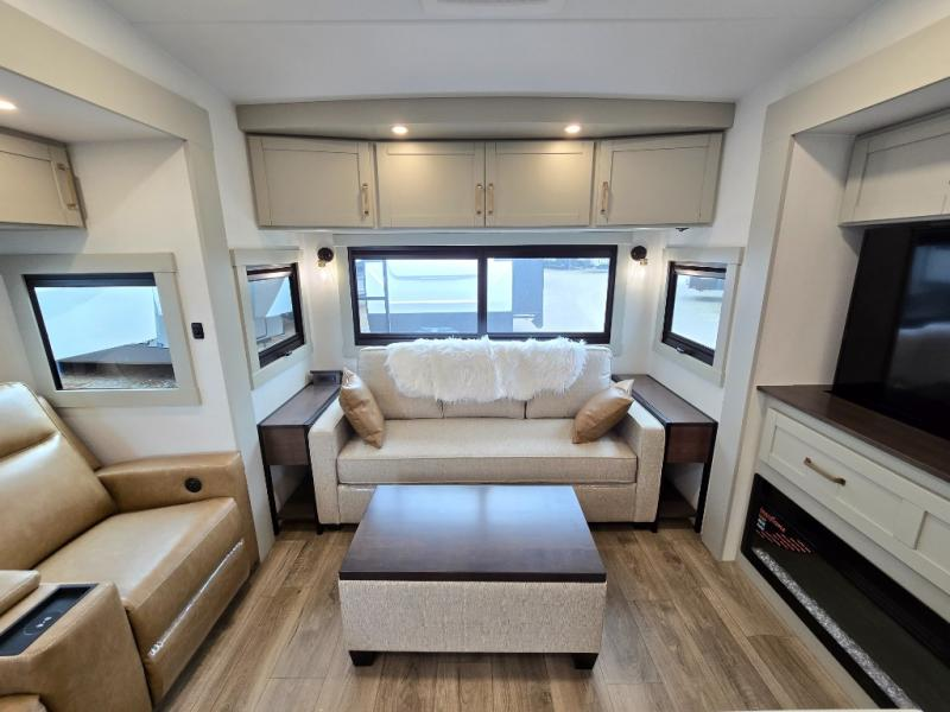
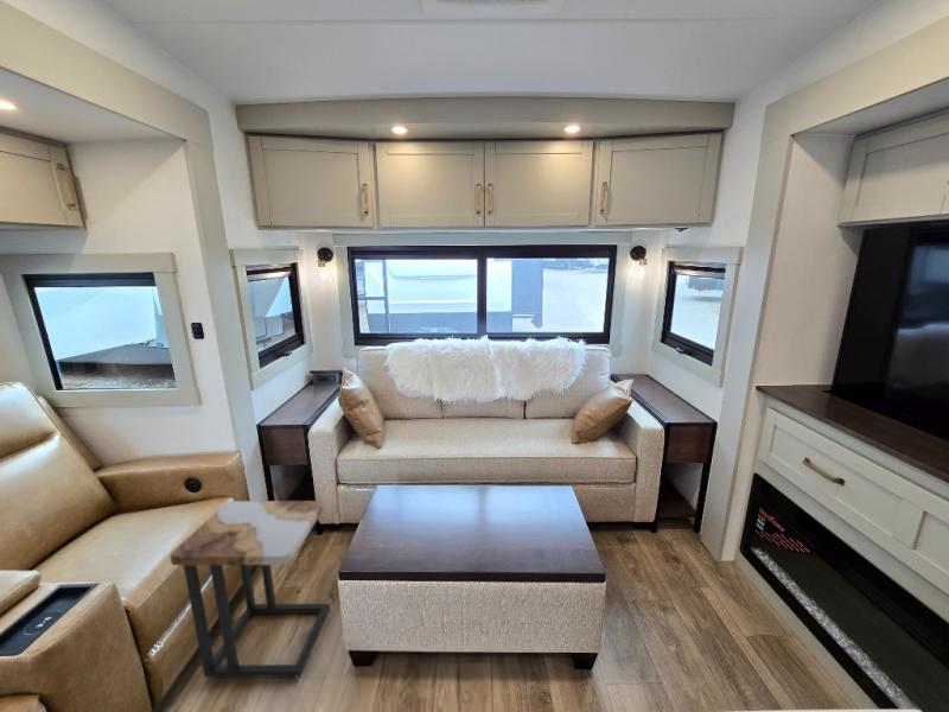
+ side table (263, 584)
